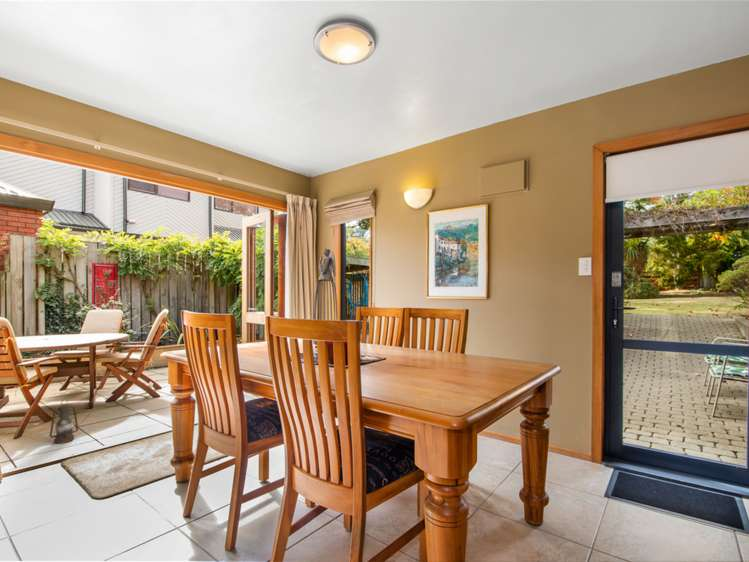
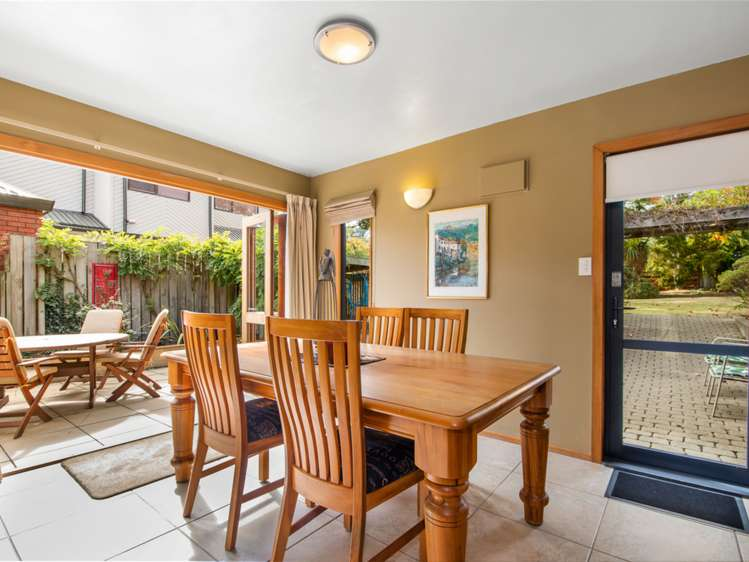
- lantern (64, 420)
